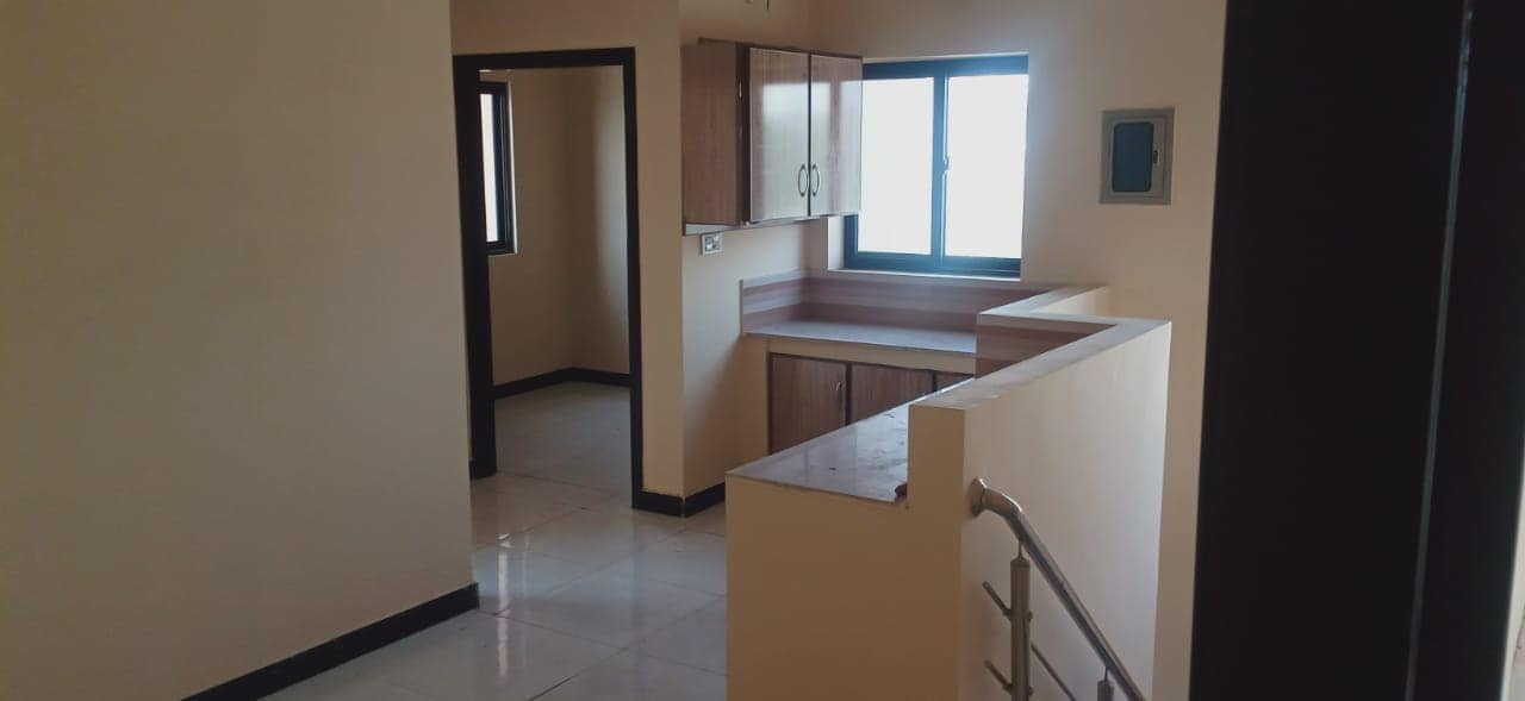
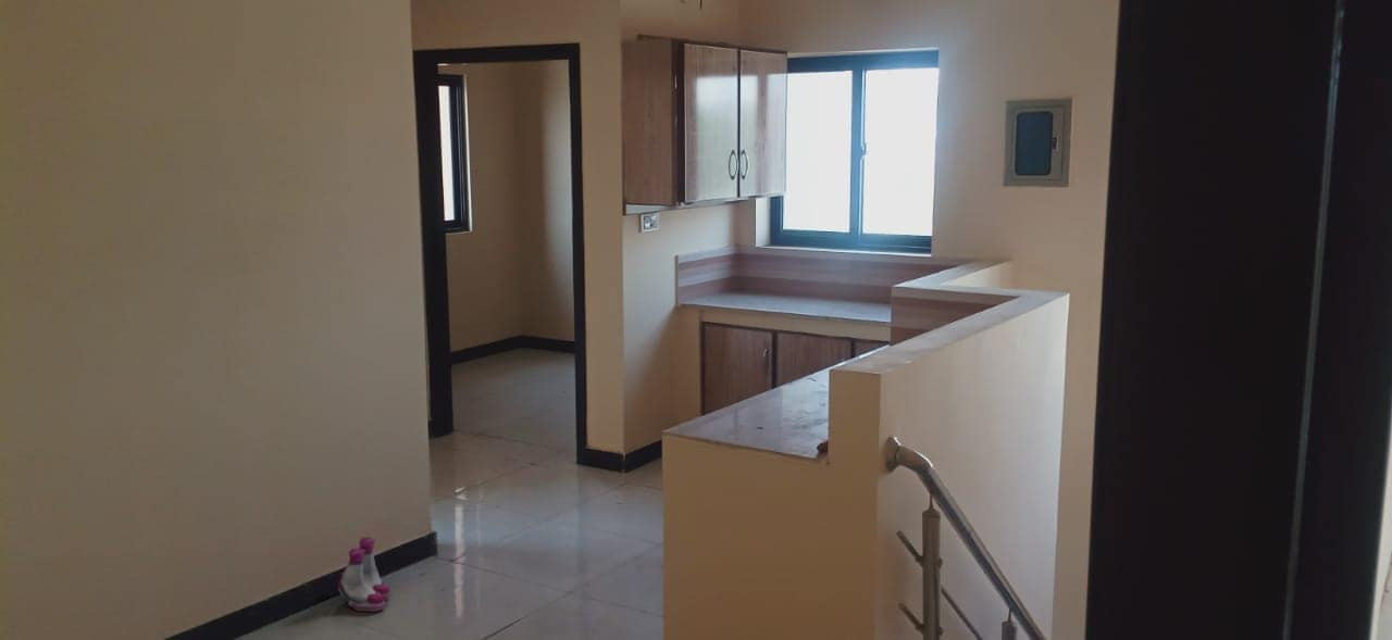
+ boots (364, 570)
